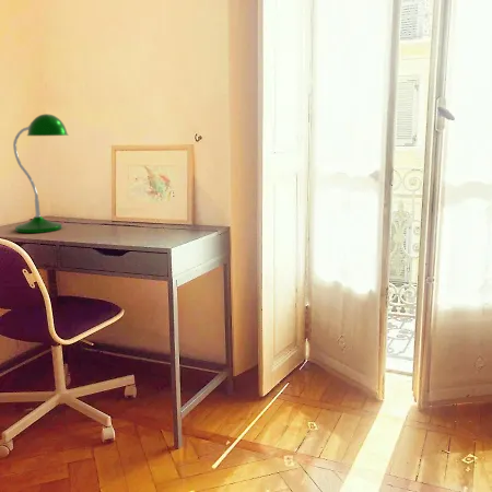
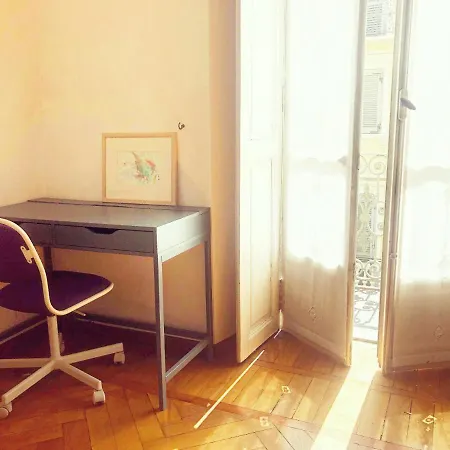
- desk lamp (31, 177)
